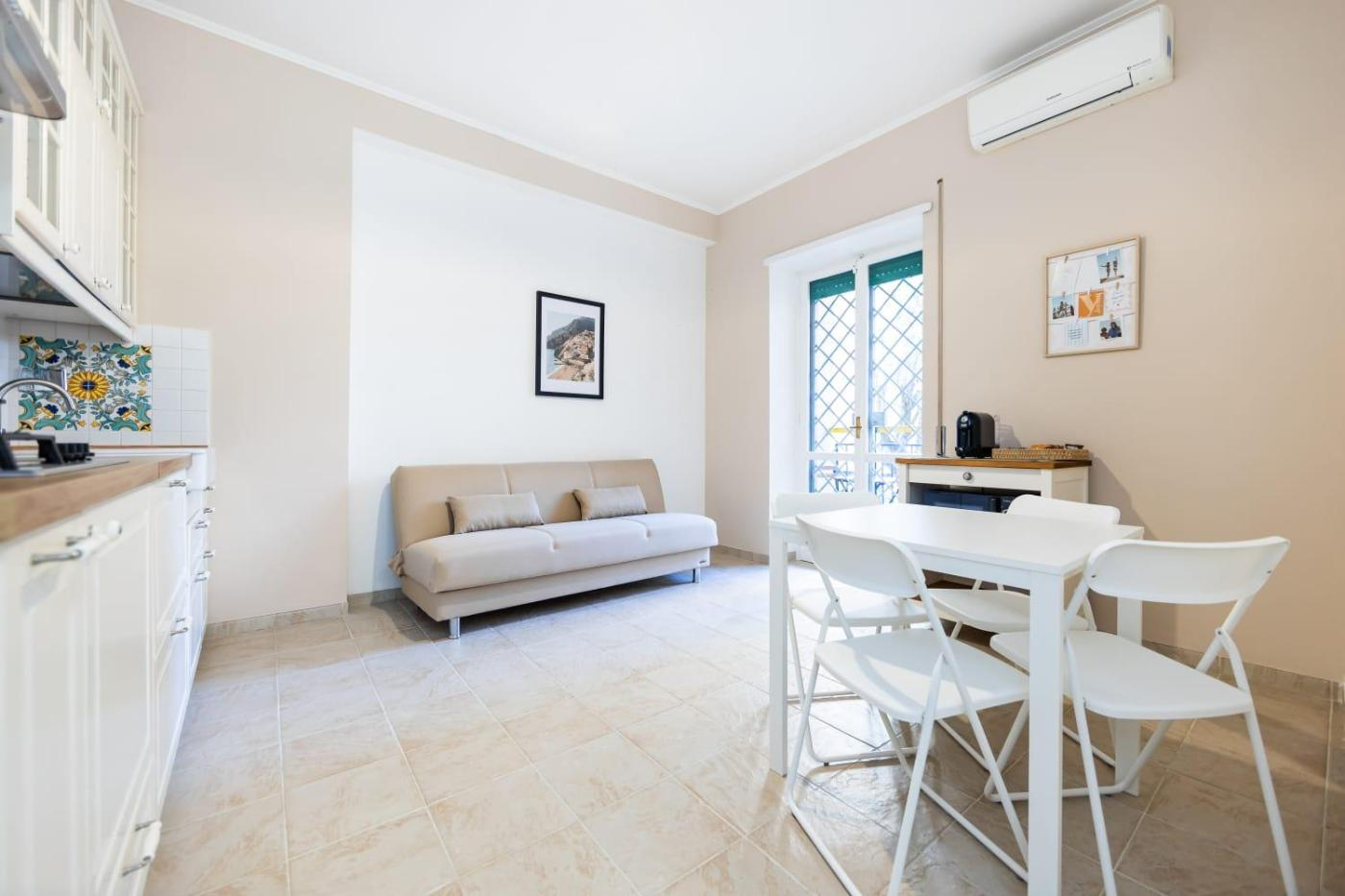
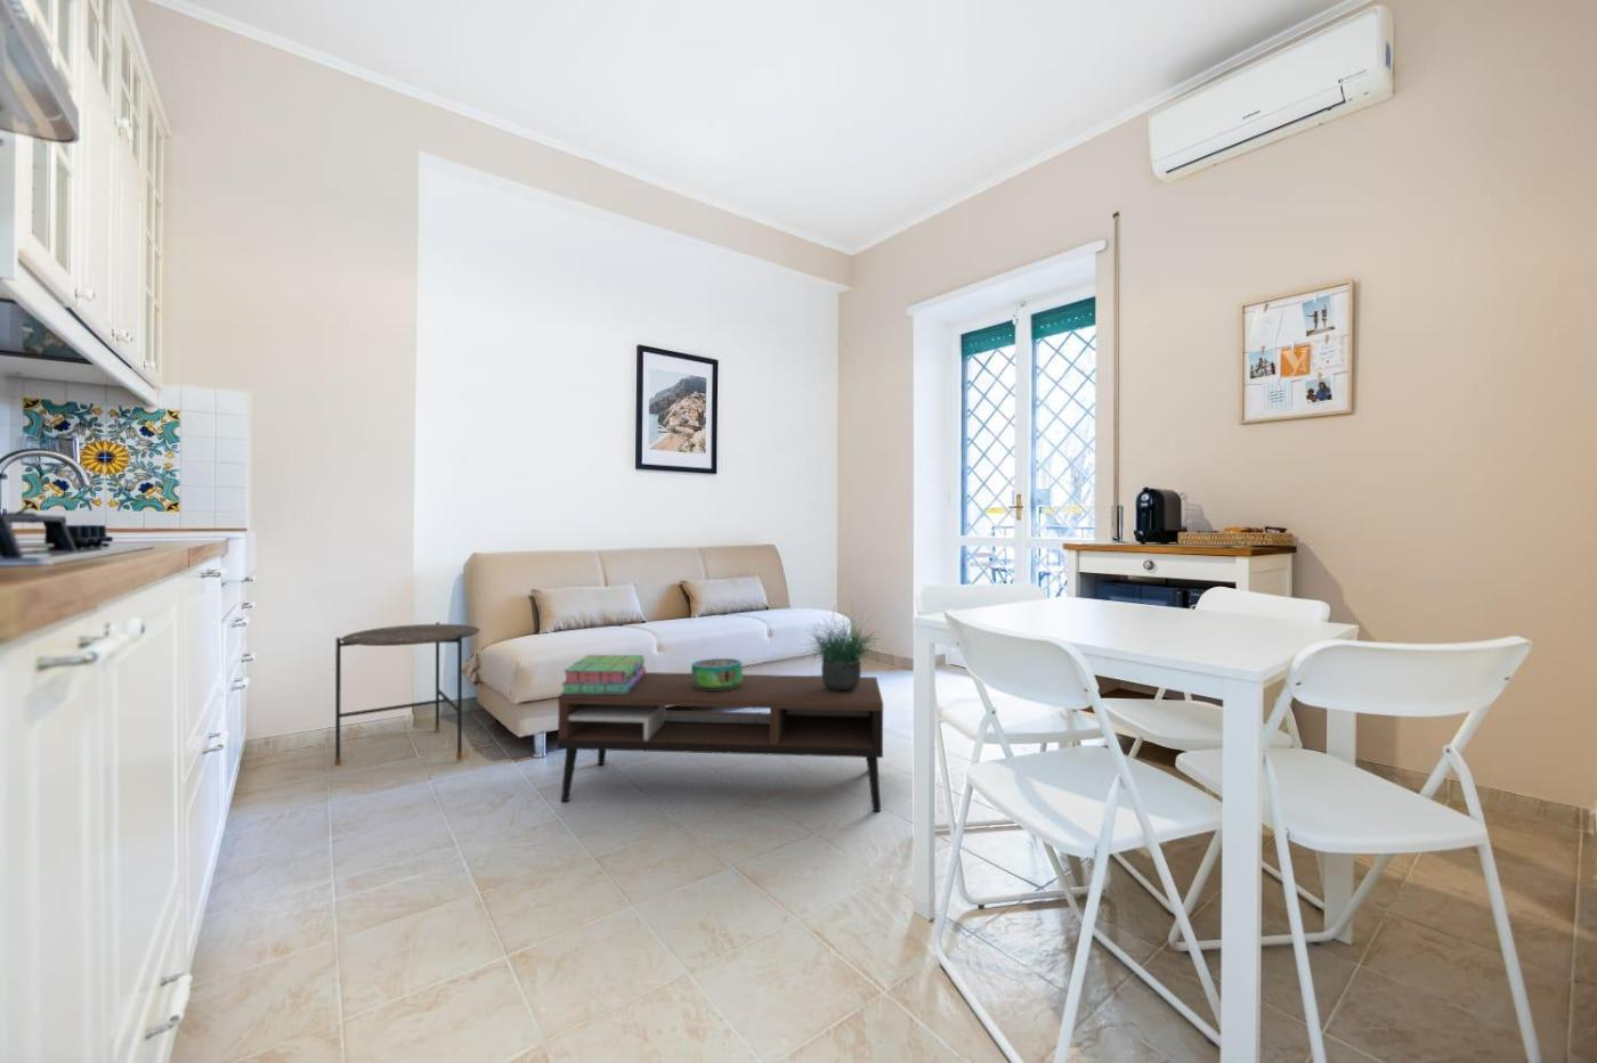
+ side table (411, 704)
+ stack of books (606, 673)
+ potted plant (841, 644)
+ coffee table (727, 734)
+ decorative bowl (716, 673)
